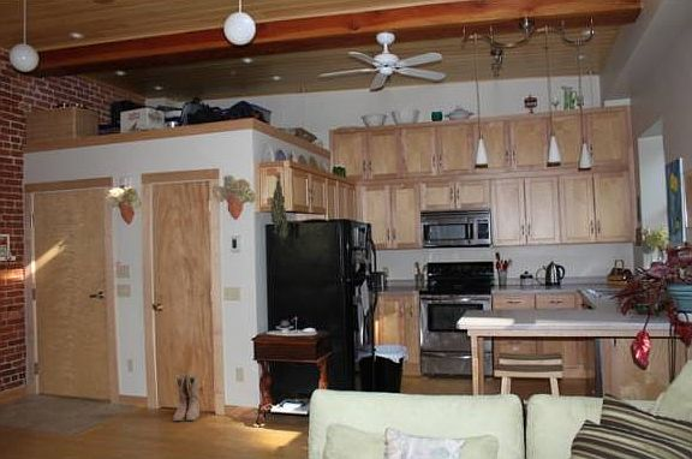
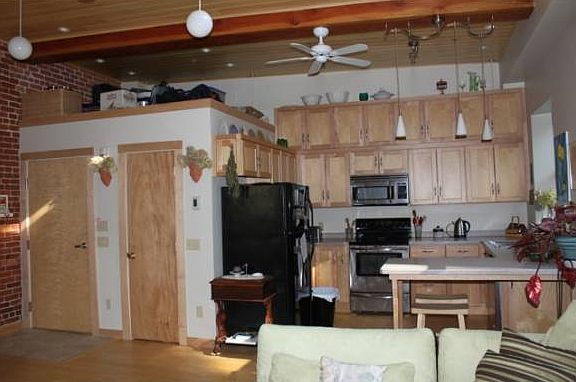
- boots (186, 395)
